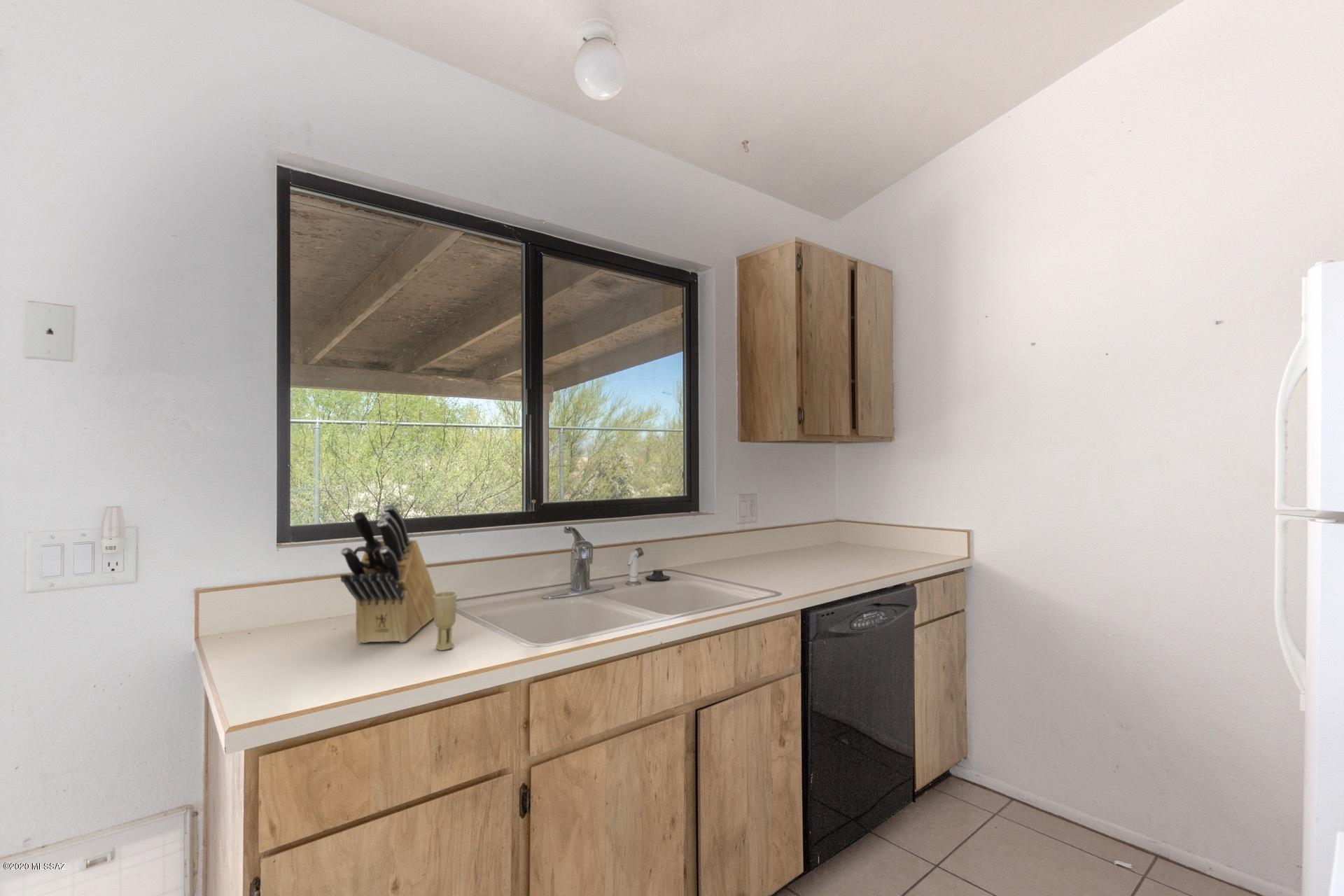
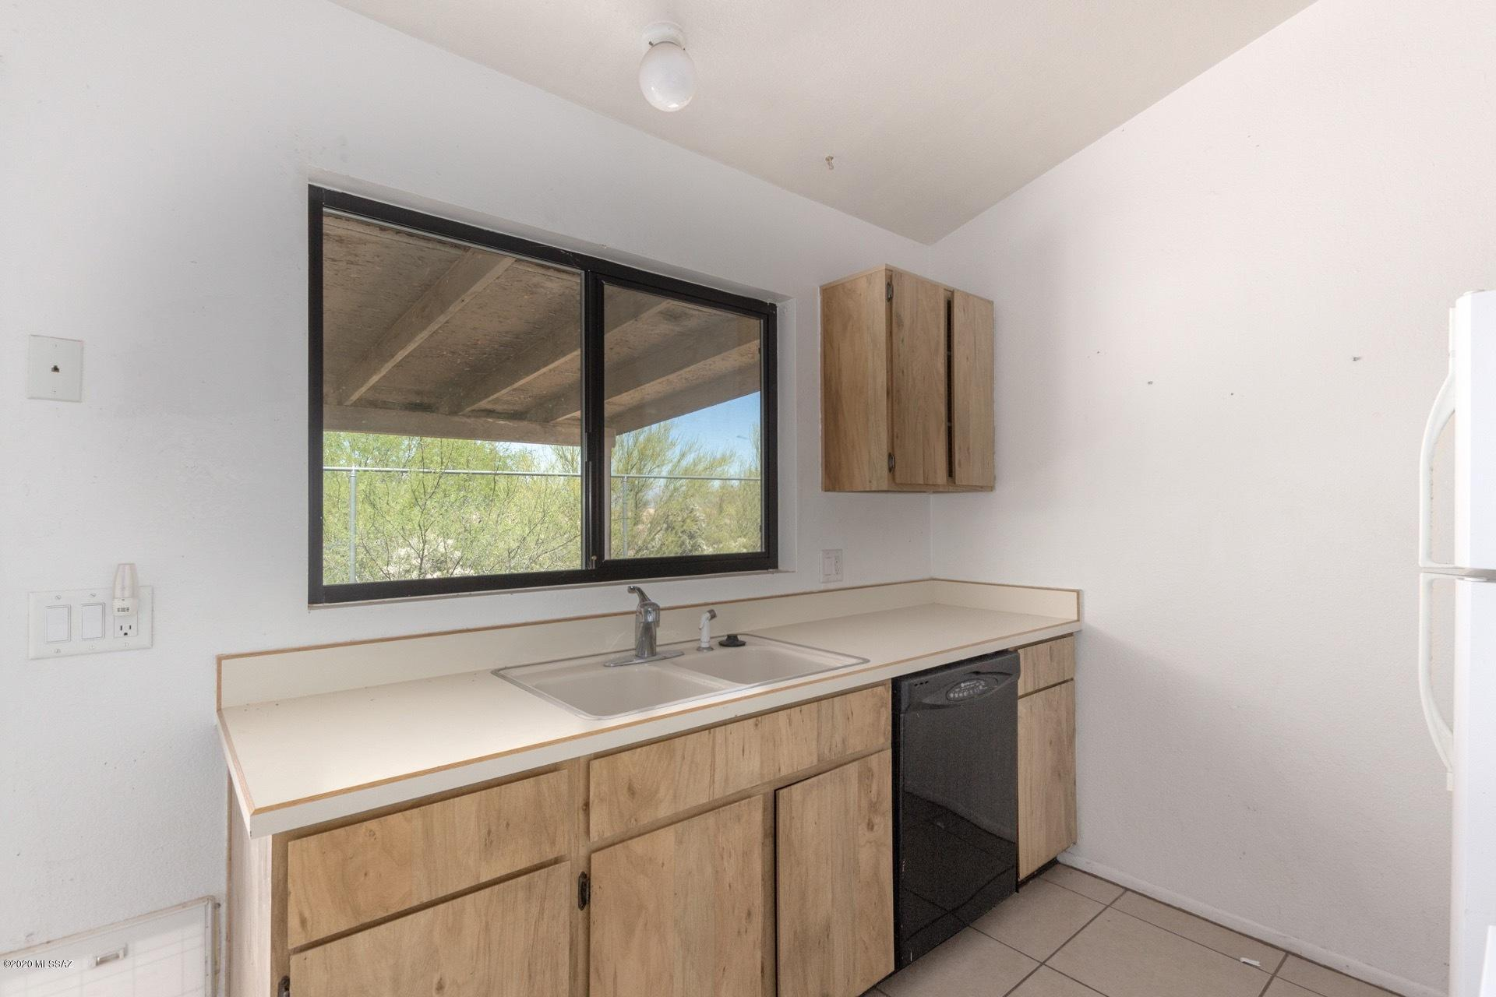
- cup (444, 621)
- knife block (394, 566)
